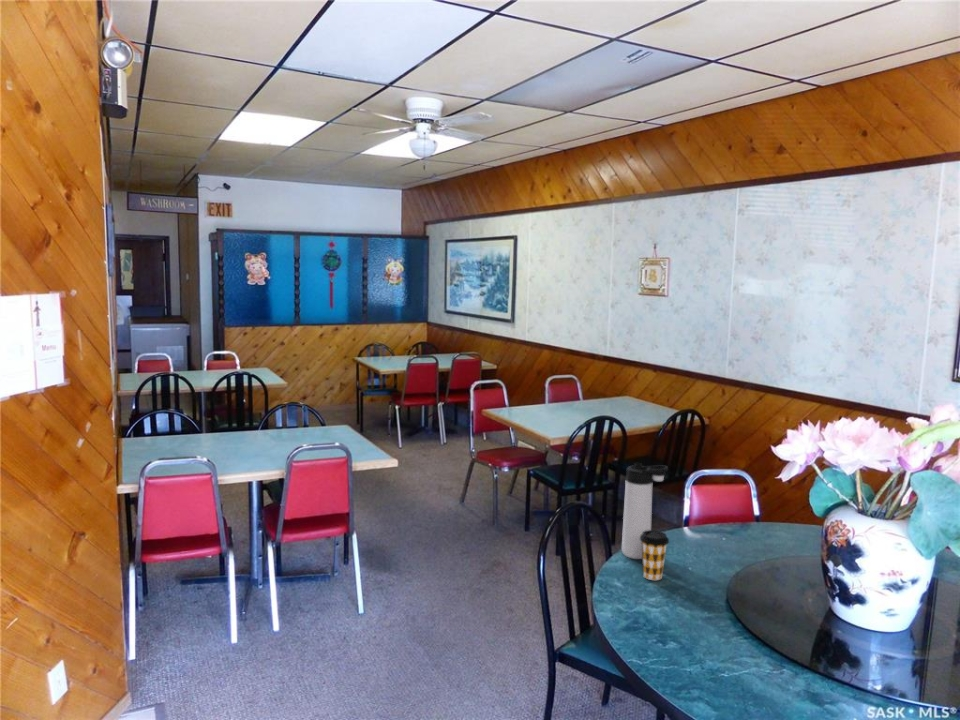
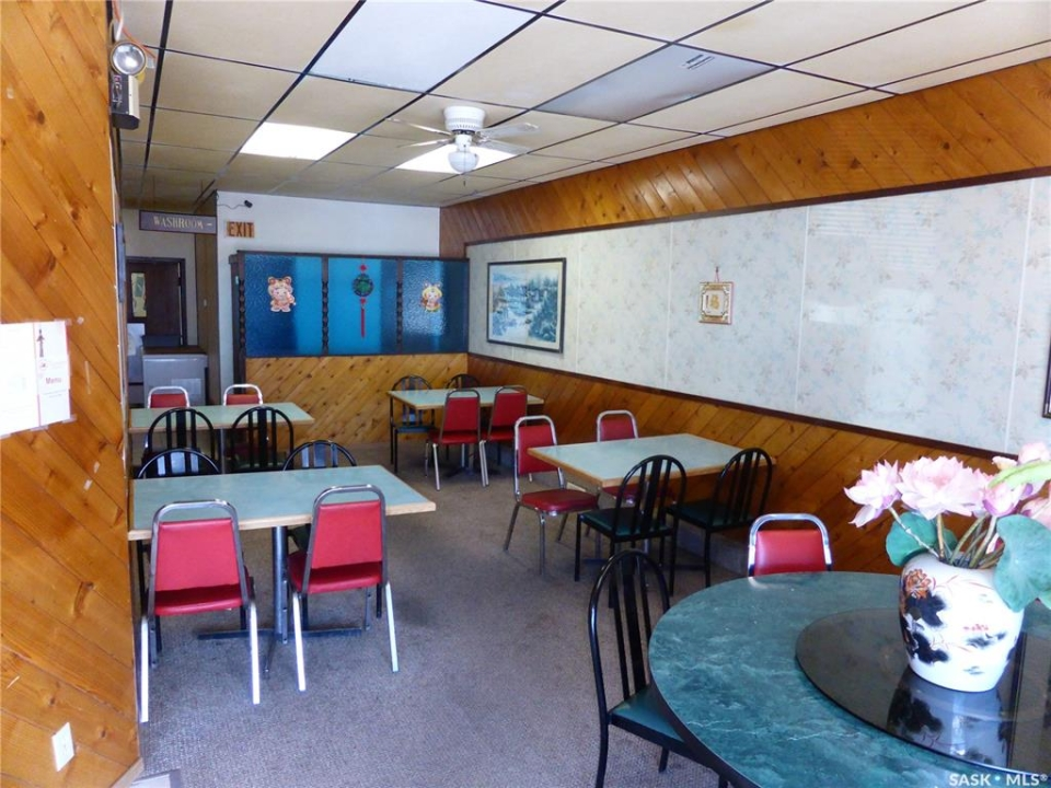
- coffee cup (653, 555)
- thermos bottle (644, 510)
